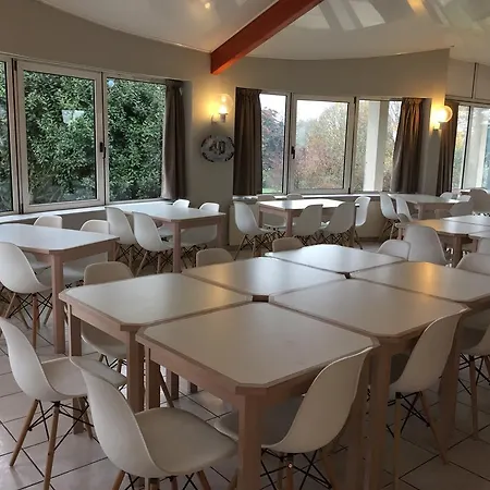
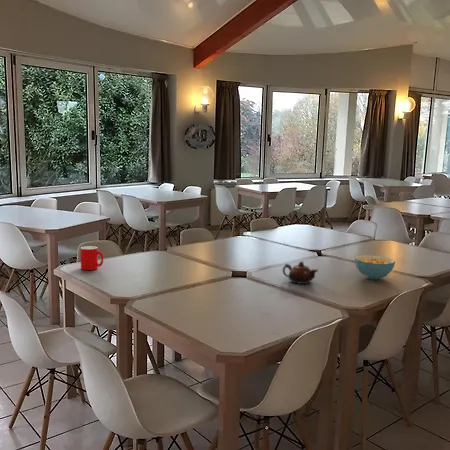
+ cereal bowl (374, 268)
+ teapot (300, 271)
+ cup (92, 258)
